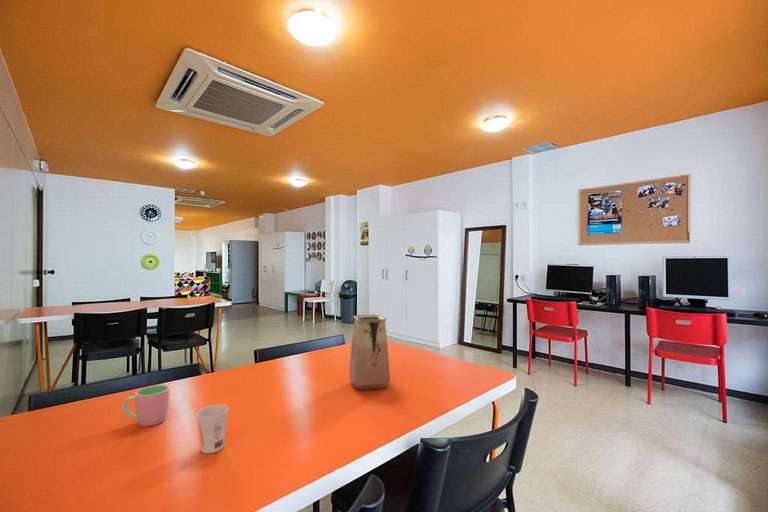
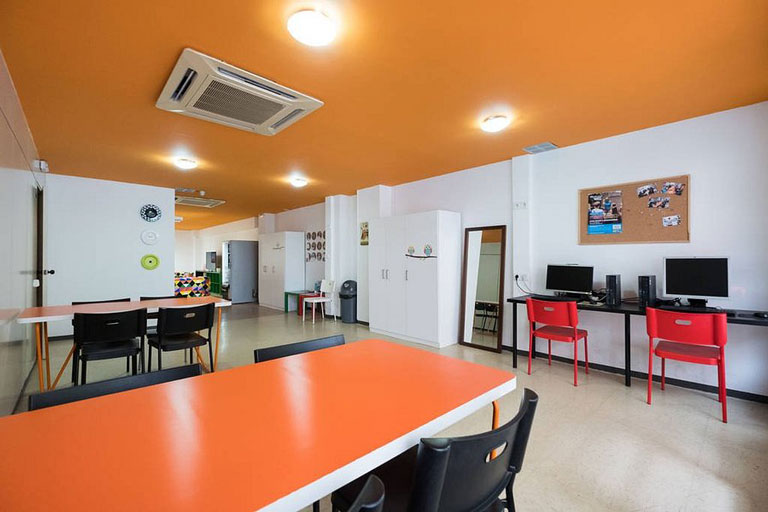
- cup (146, 406)
- vase (368, 349)
- cup (212, 429)
